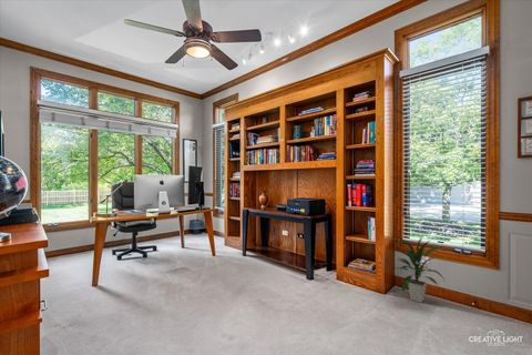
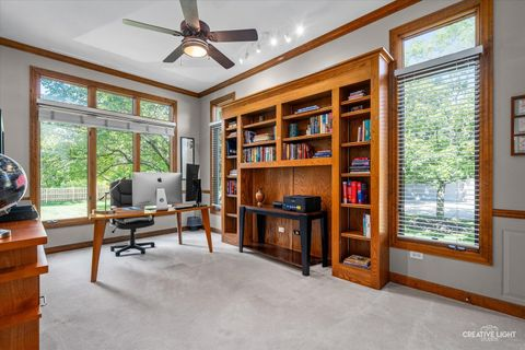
- indoor plant (415, 266)
